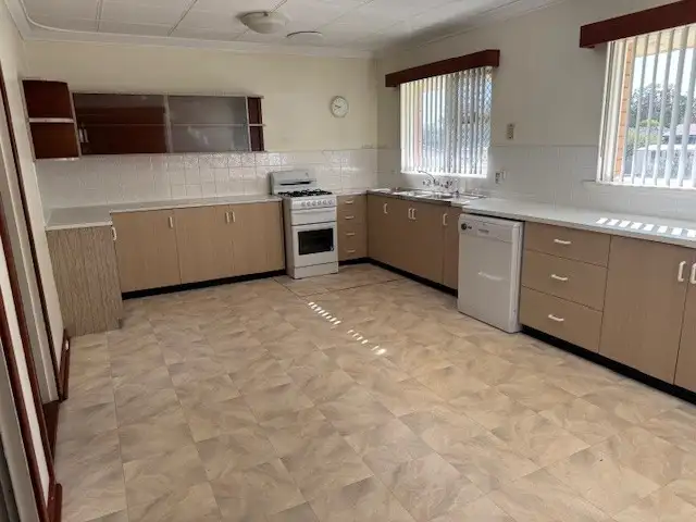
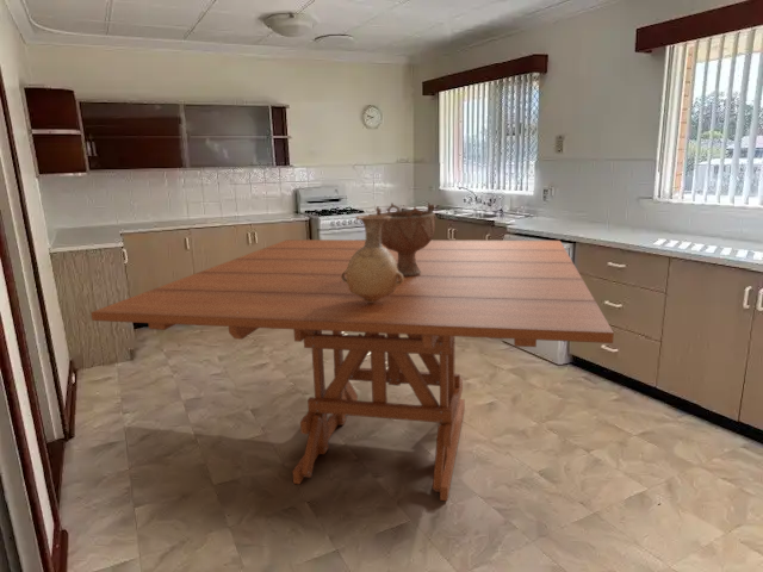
+ dining table (387, 358)
+ vase (371, 259)
+ decorative bowl (405, 238)
